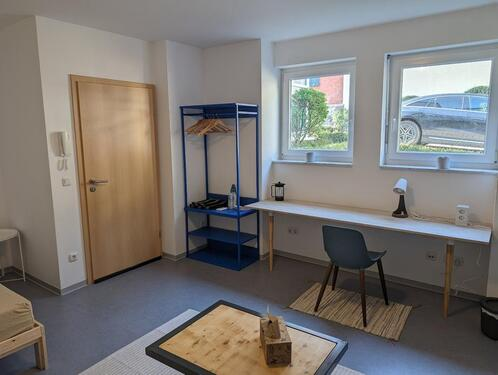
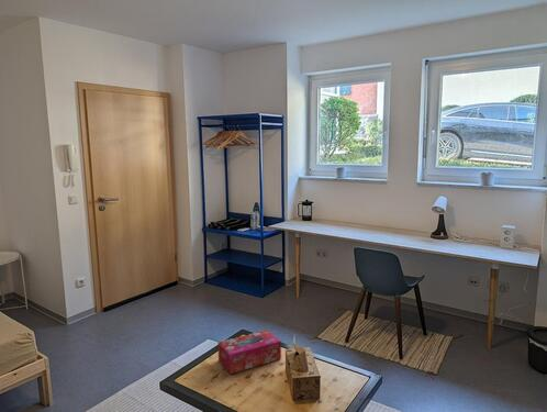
+ tissue box (249, 350)
